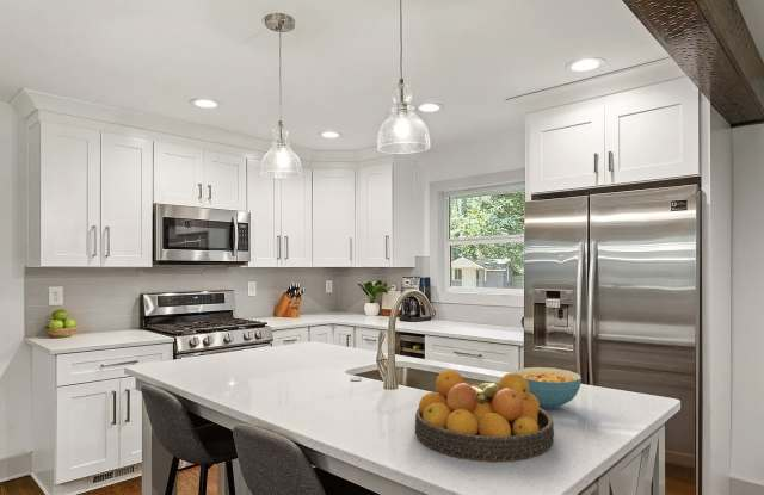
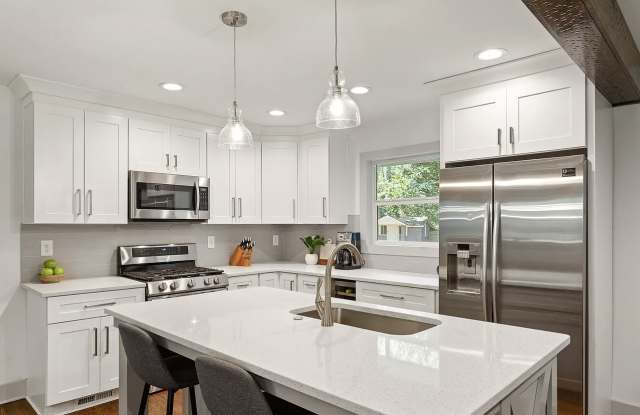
- fruit bowl (482, 404)
- cereal bowl (547, 390)
